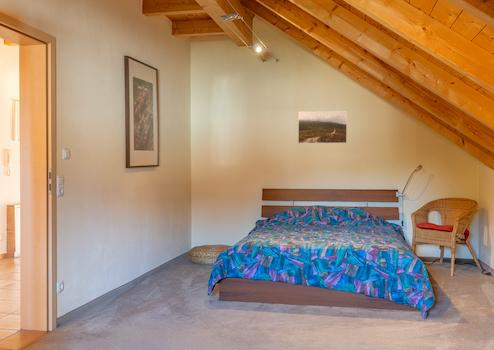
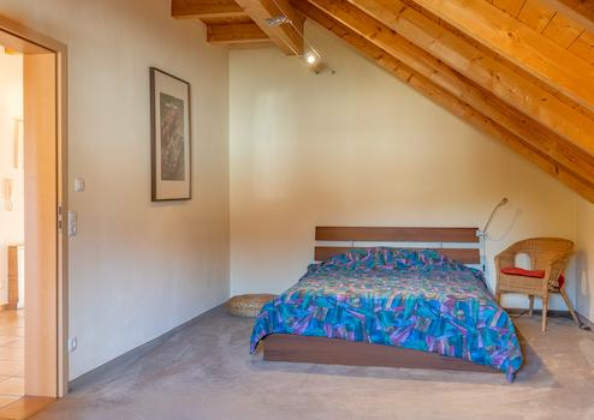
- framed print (322, 127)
